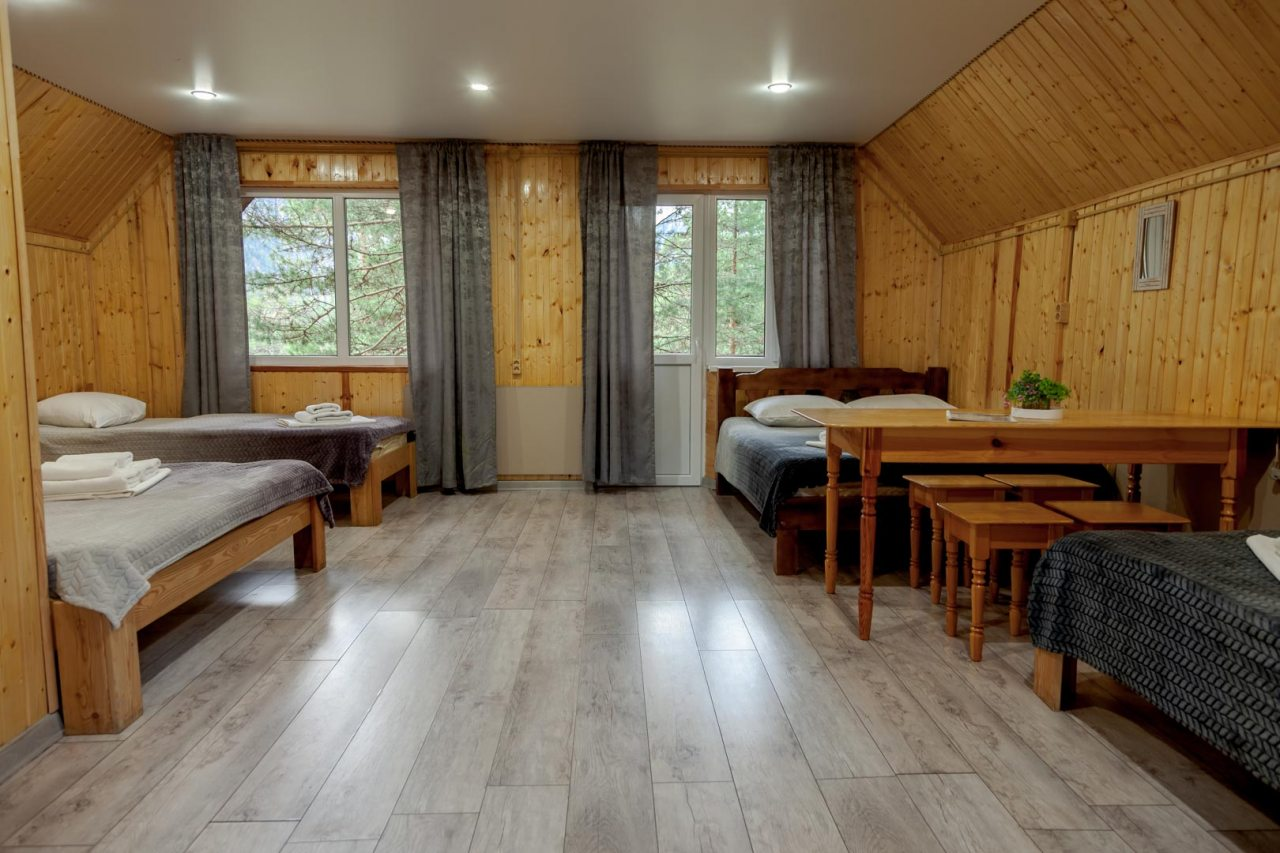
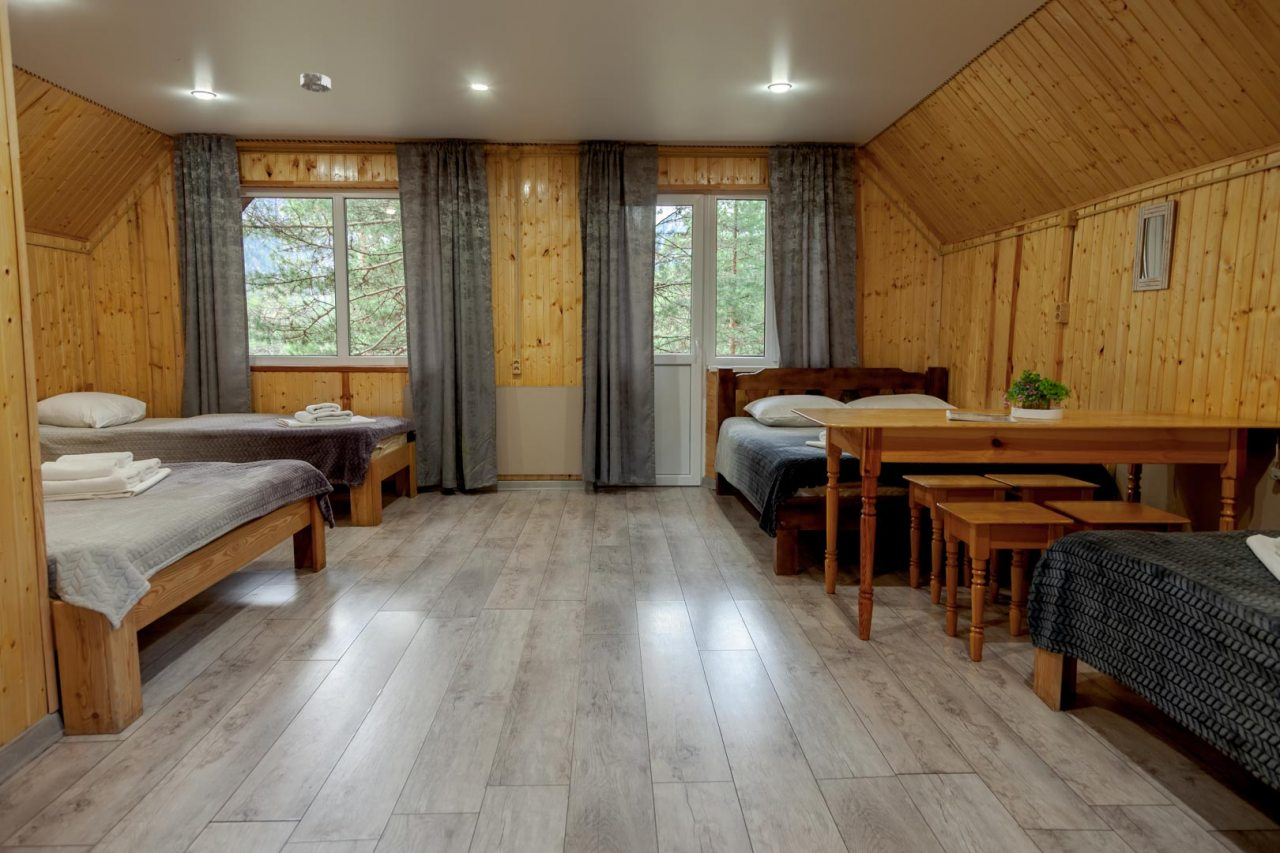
+ smoke detector (315, 82)
